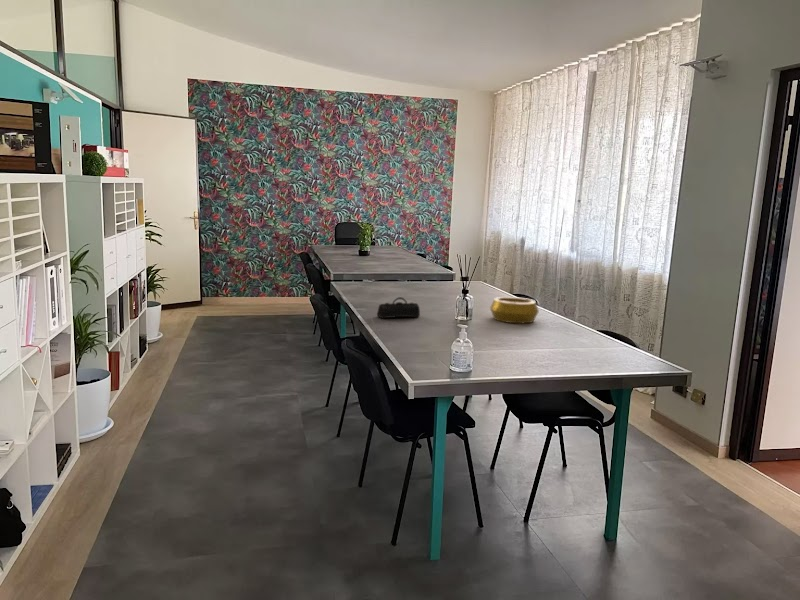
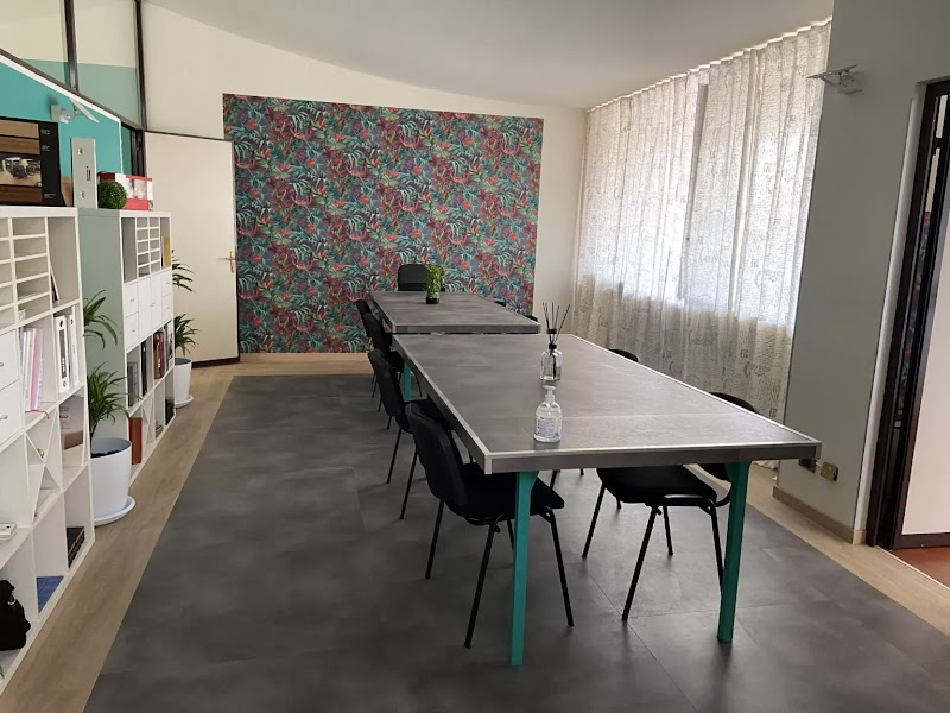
- decorative bowl (514, 309)
- pencil case (398, 307)
